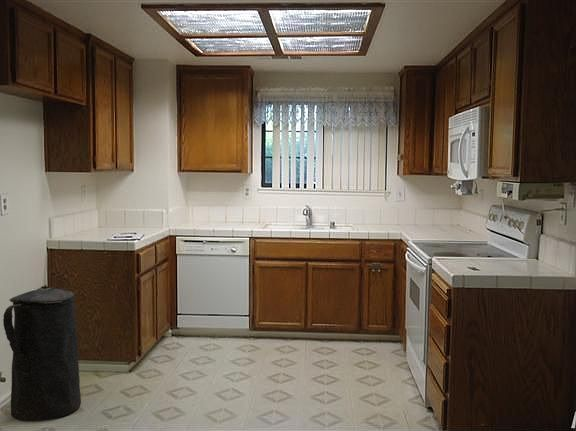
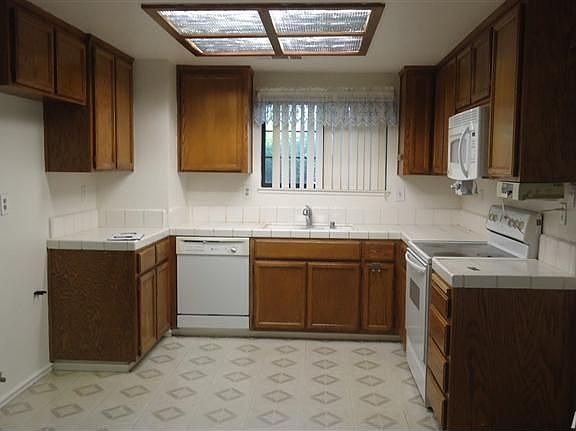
- trash can (43, 348)
